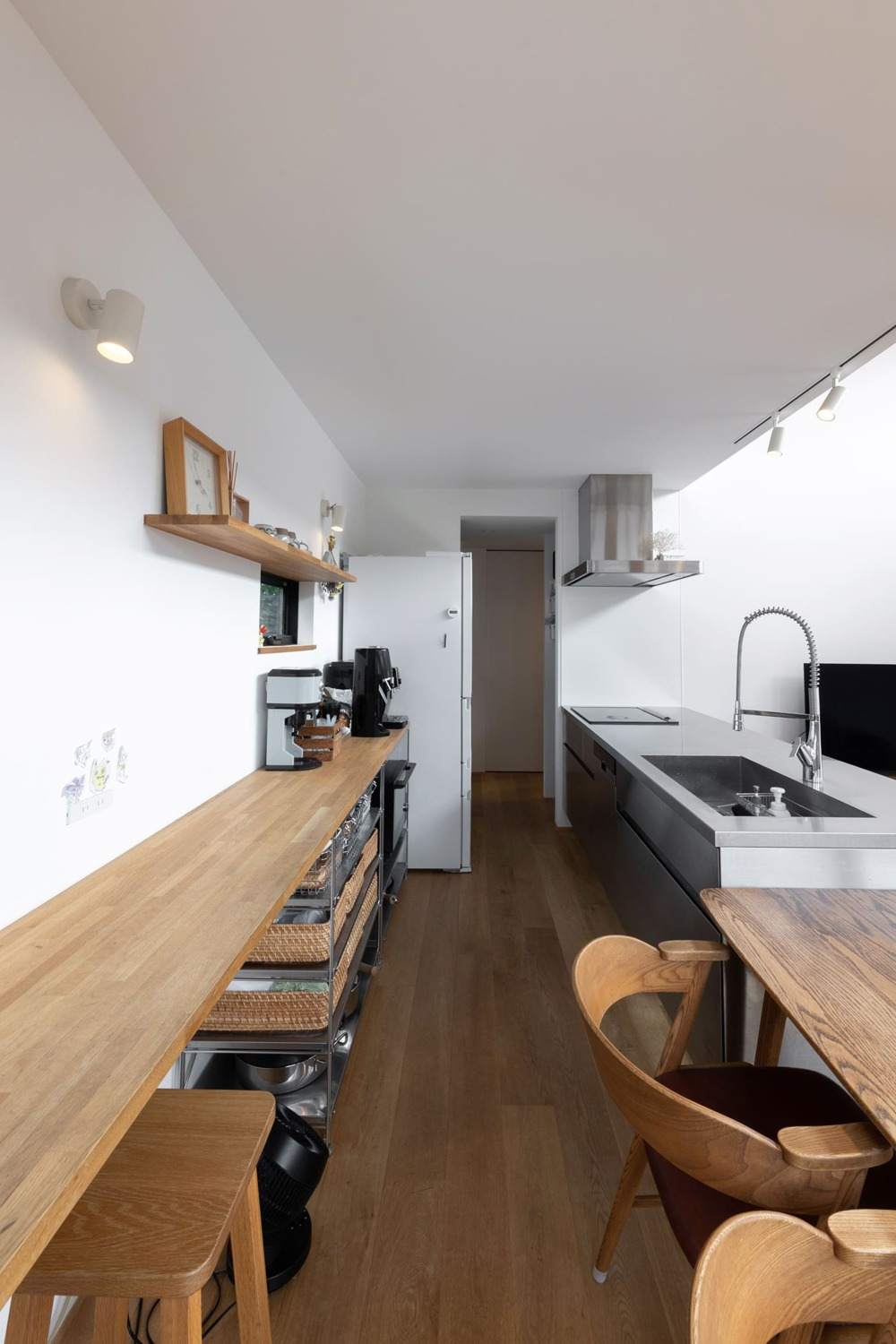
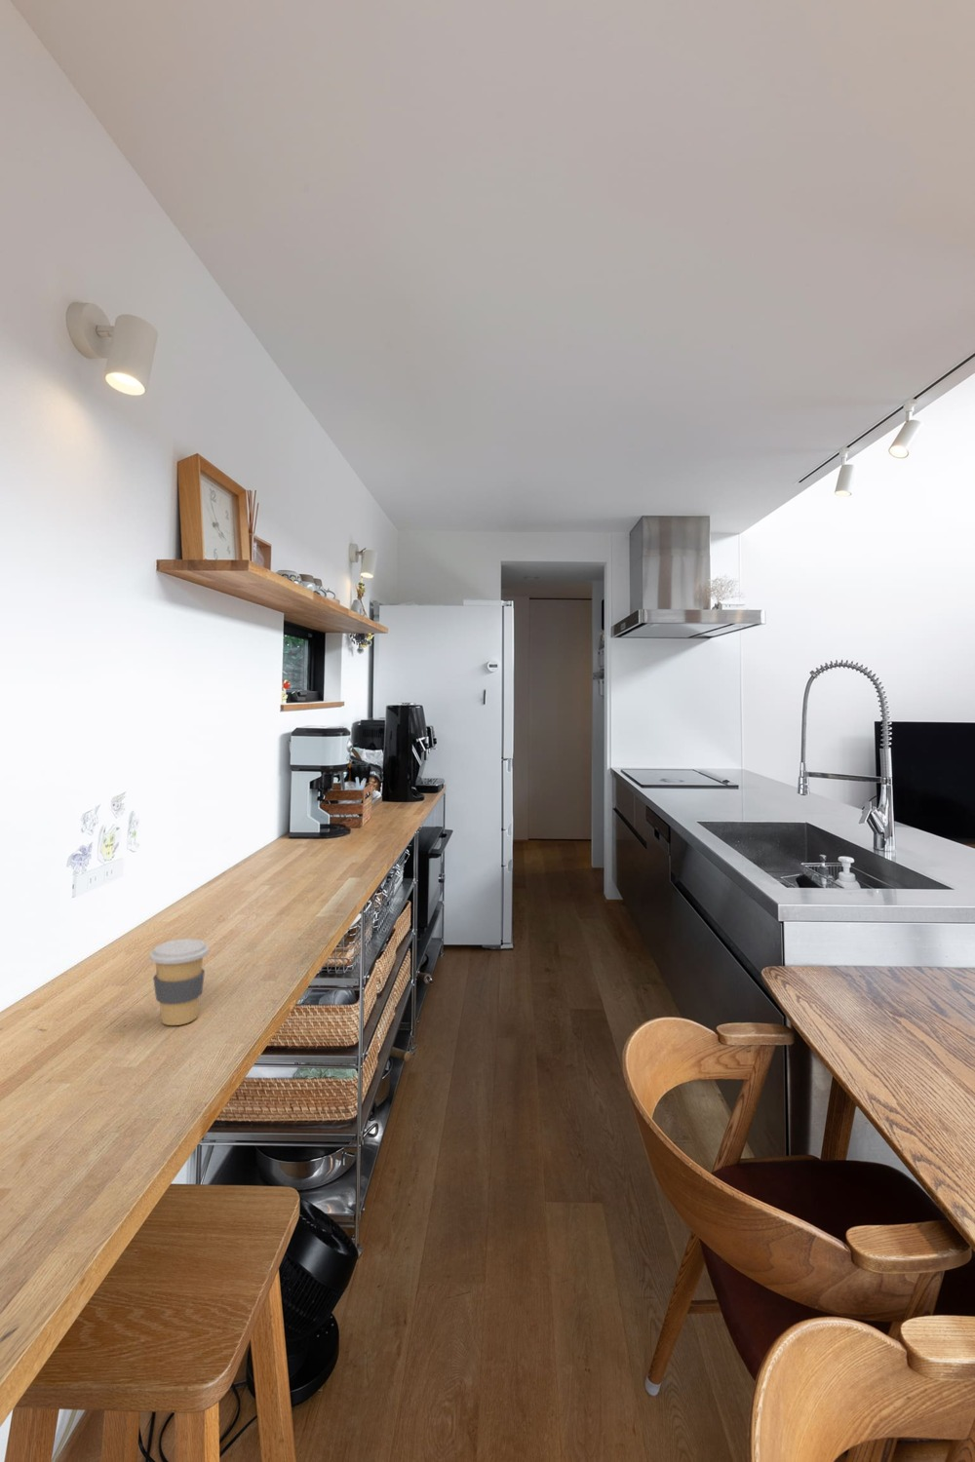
+ coffee cup (180, 981)
